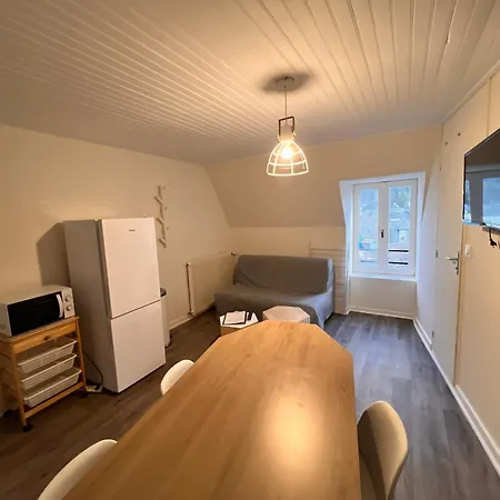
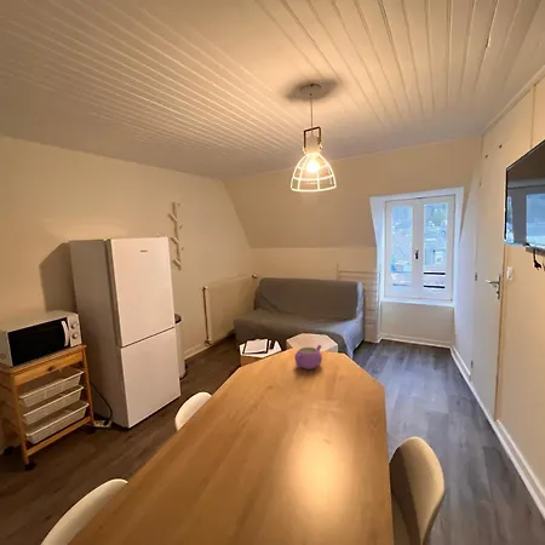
+ teapot (309, 357)
